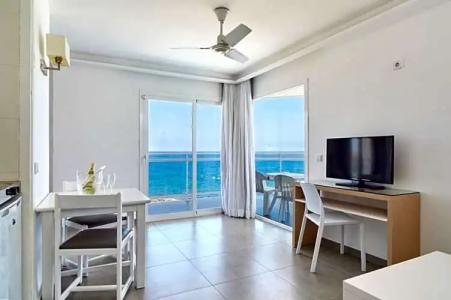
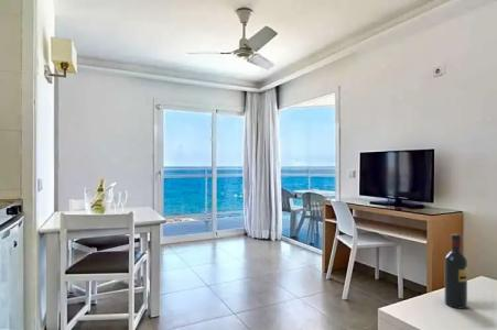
+ wine bottle (455, 268)
